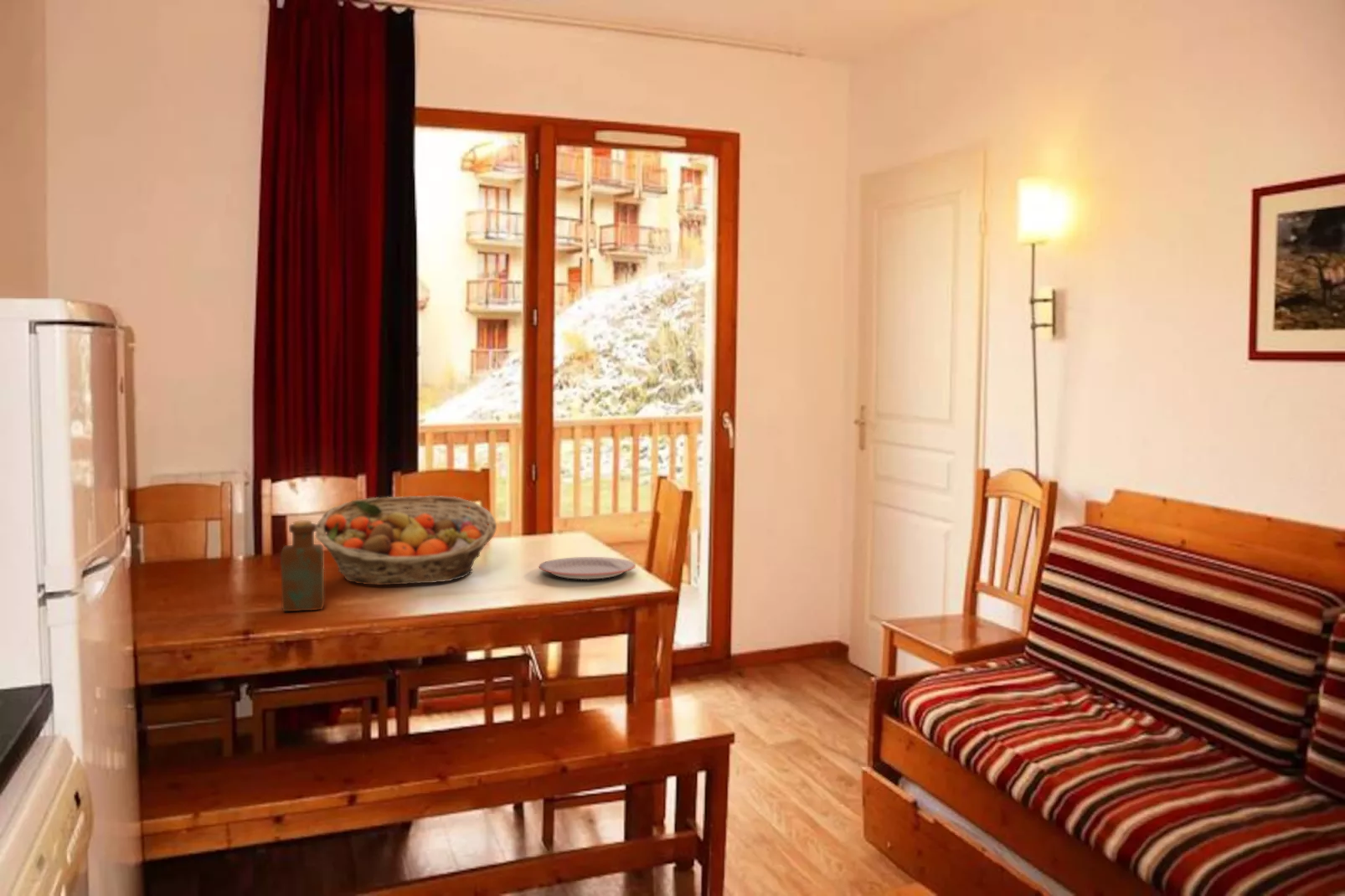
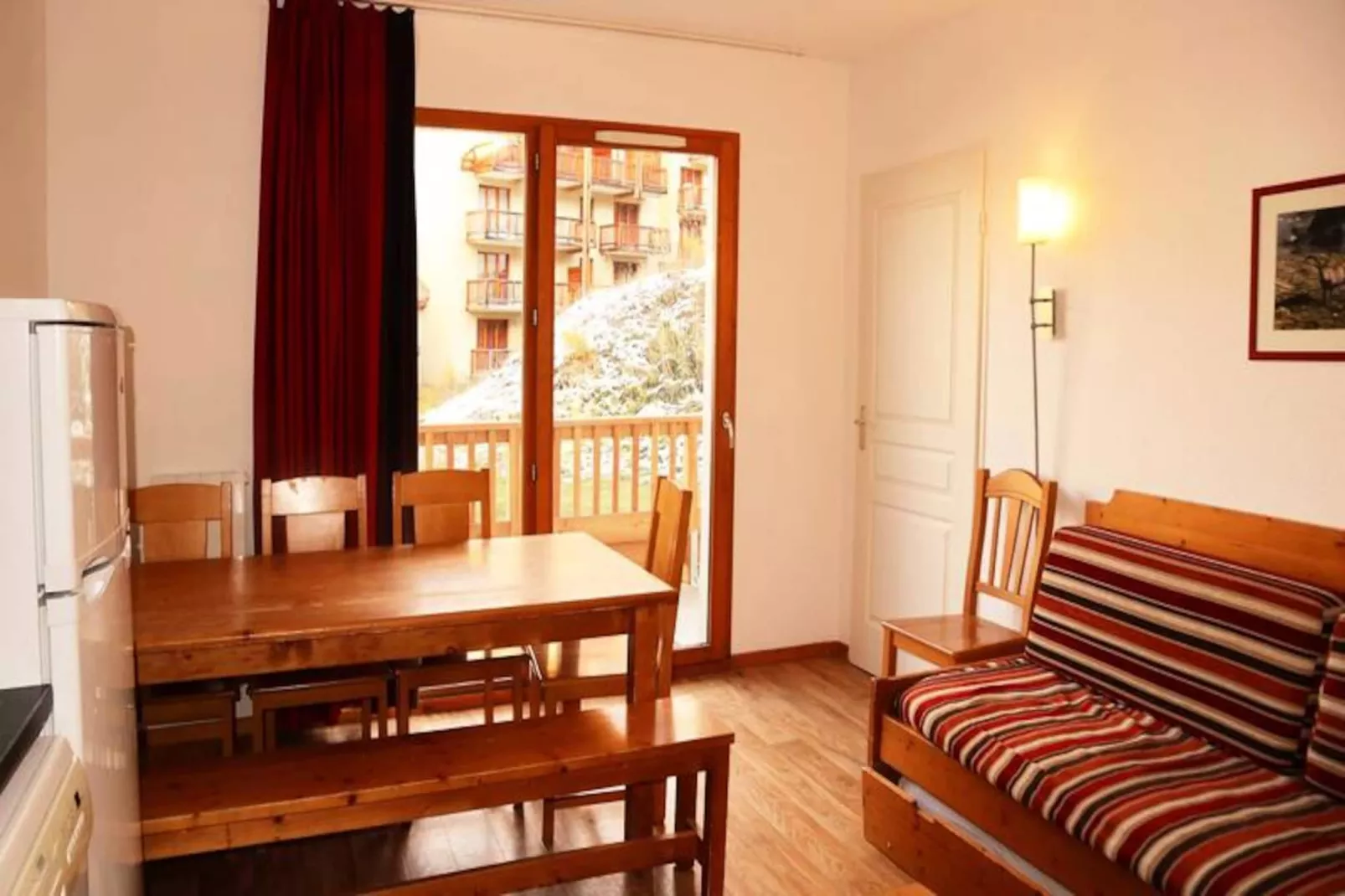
- fruit basket (407, 538)
- plate (587, 569)
- bottle (302, 564)
